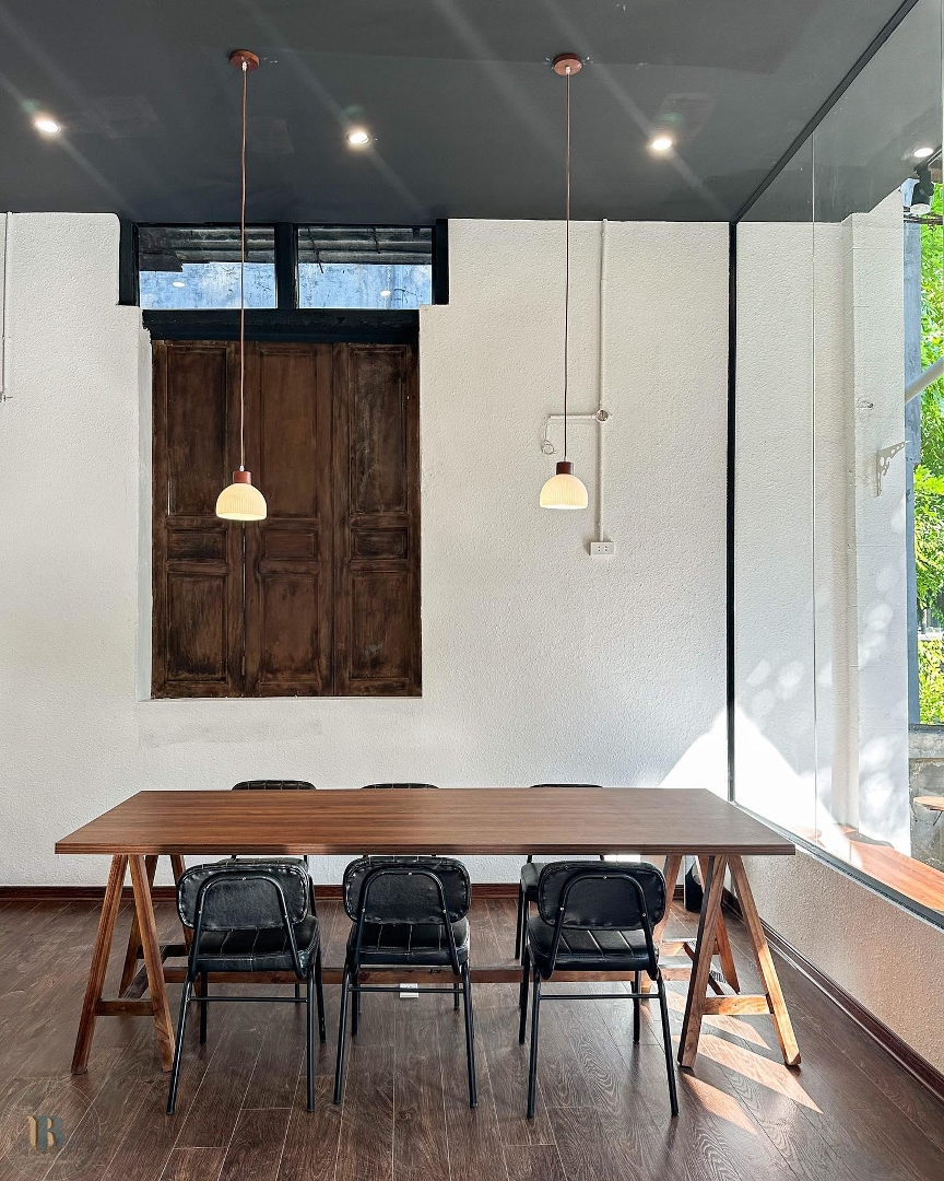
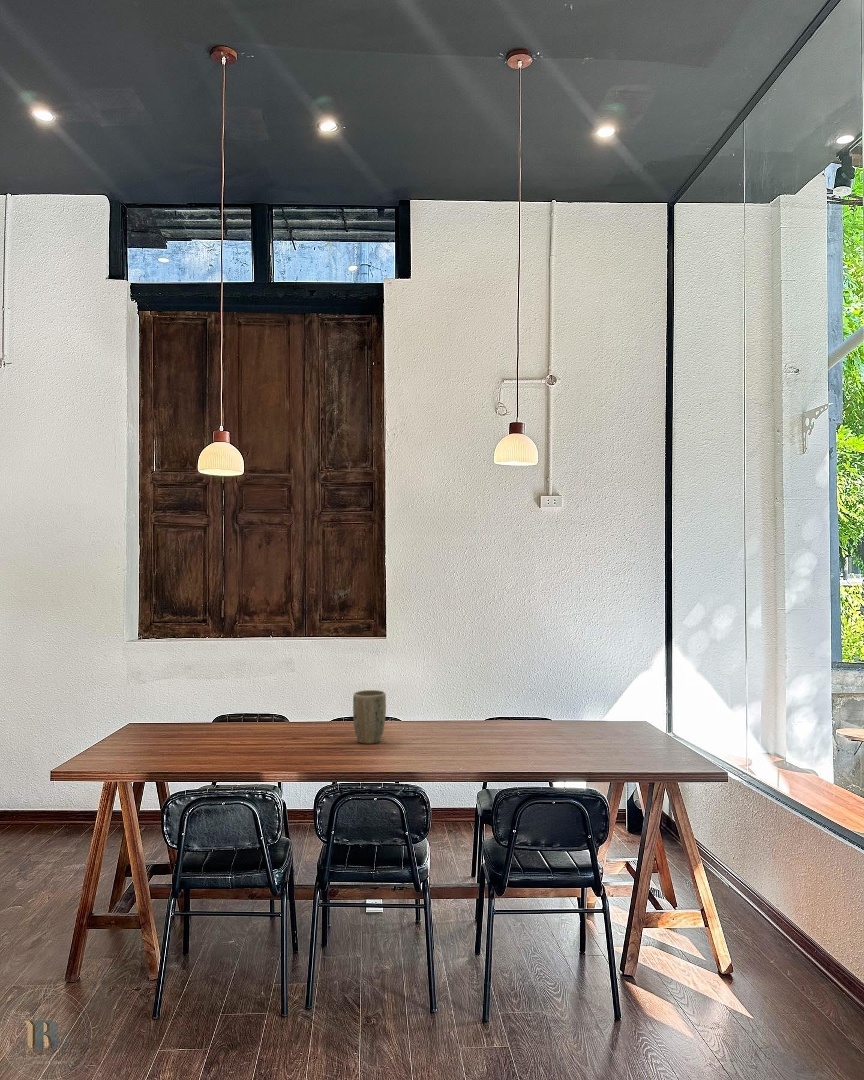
+ plant pot (369, 716)
